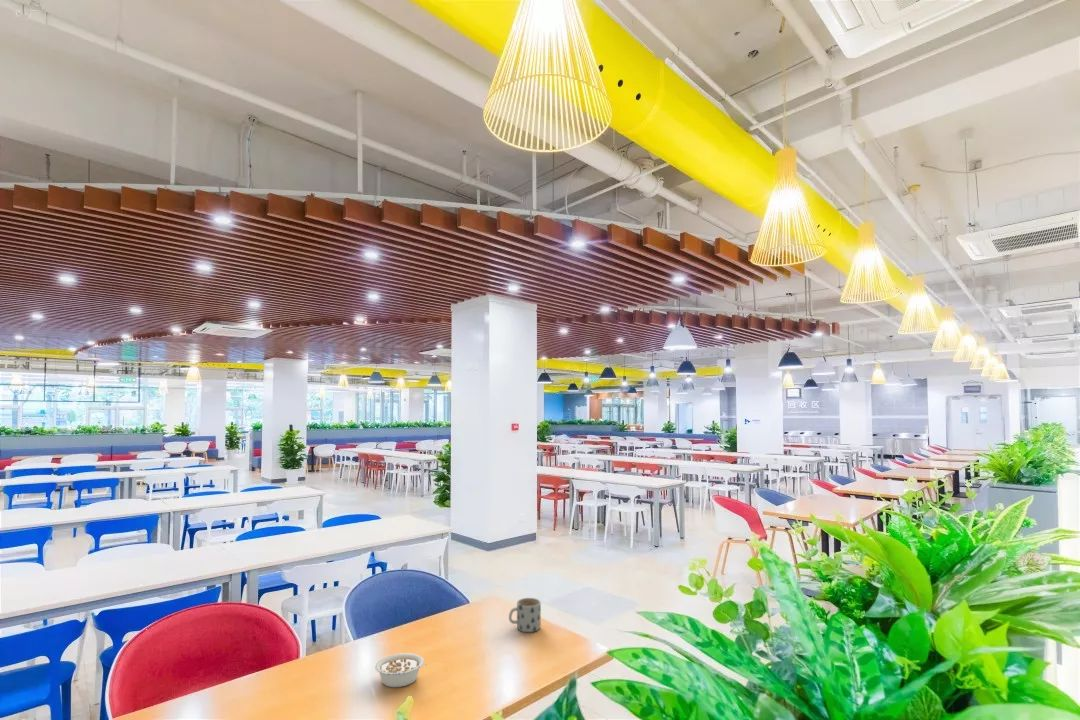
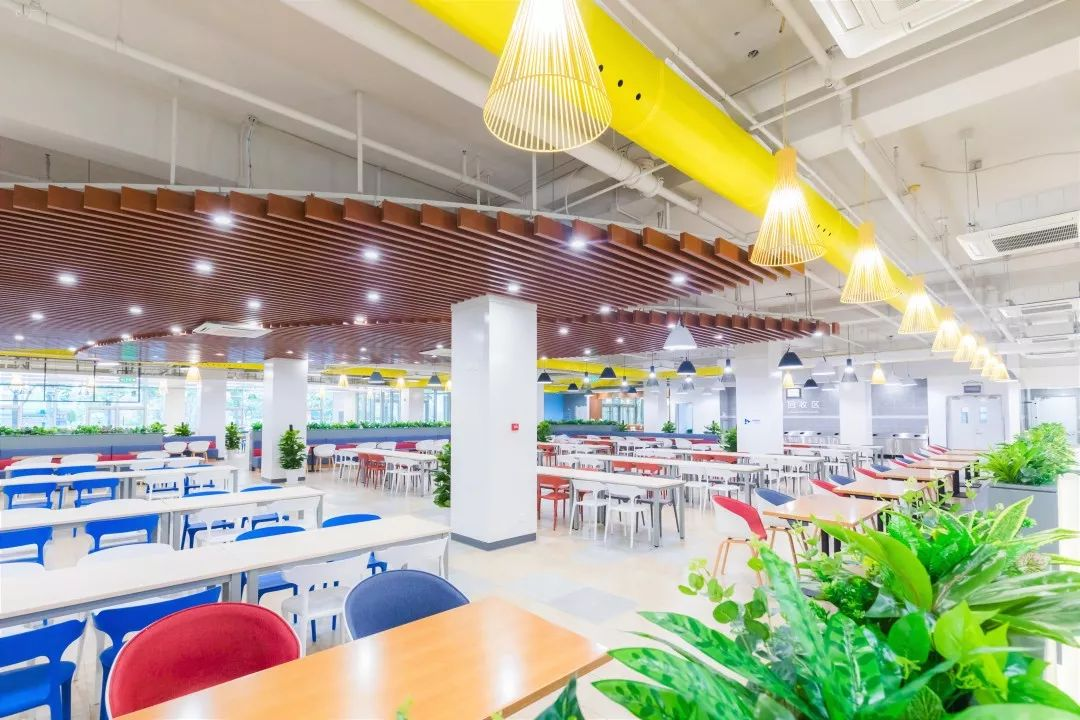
- legume (401, 669)
- mug (524, 615)
